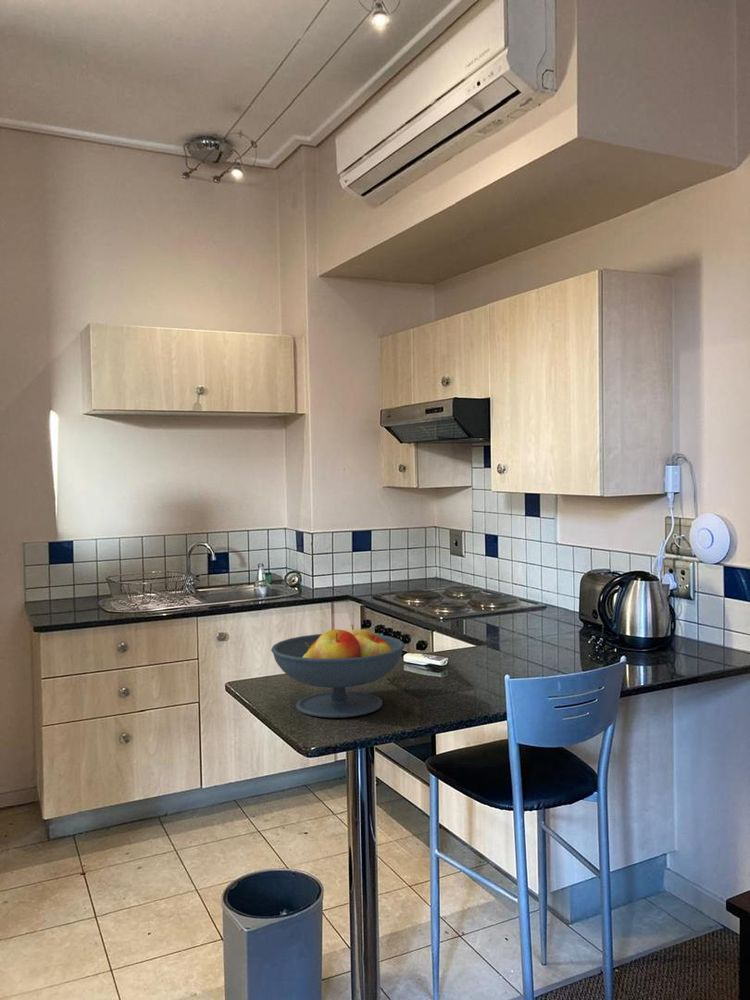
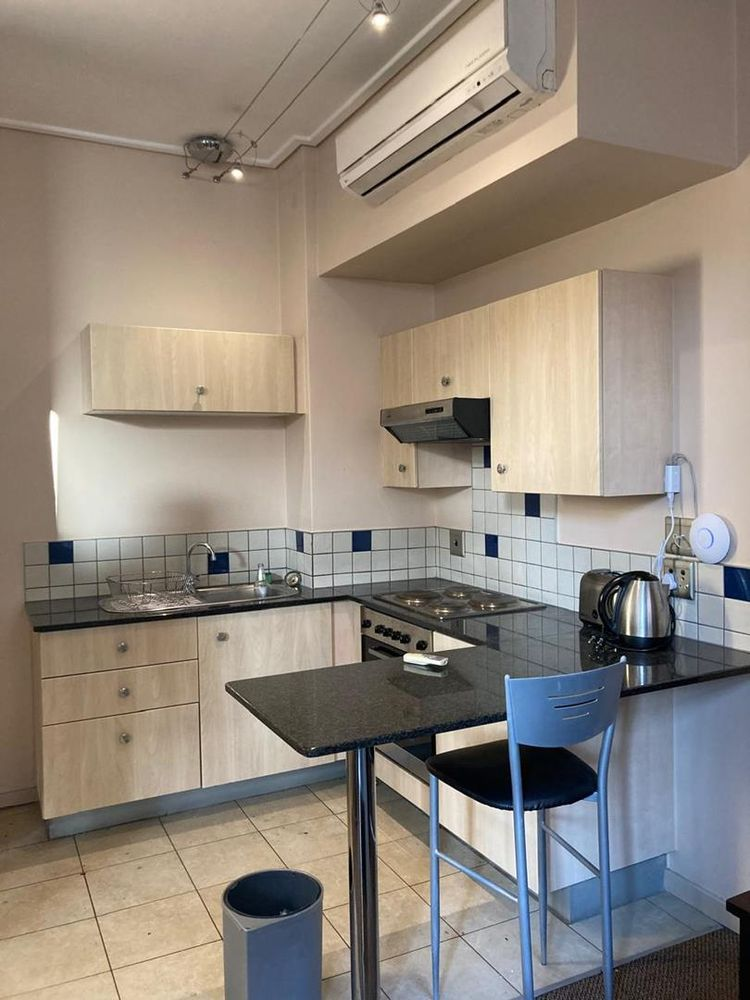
- fruit bowl (338, 664)
